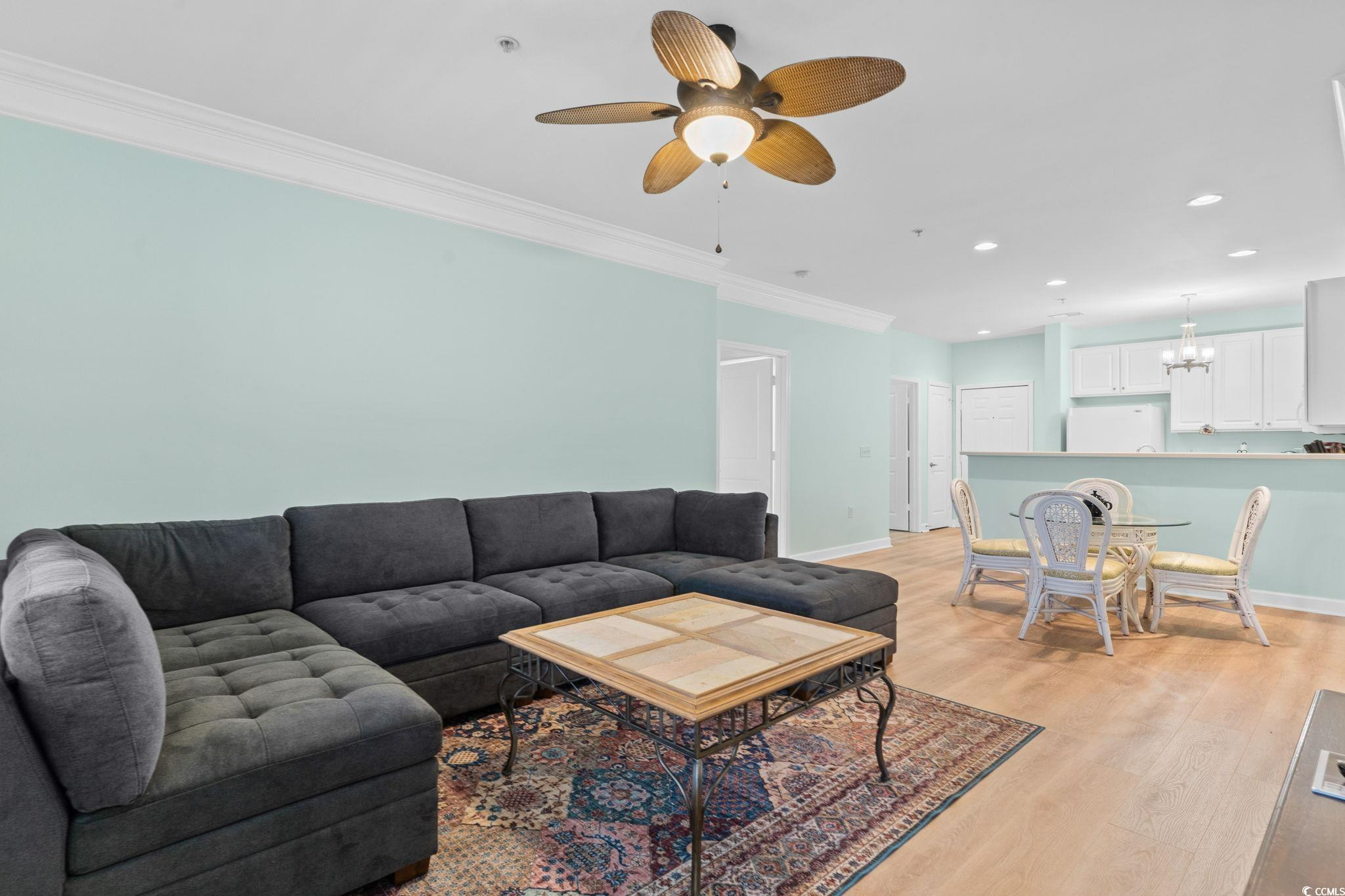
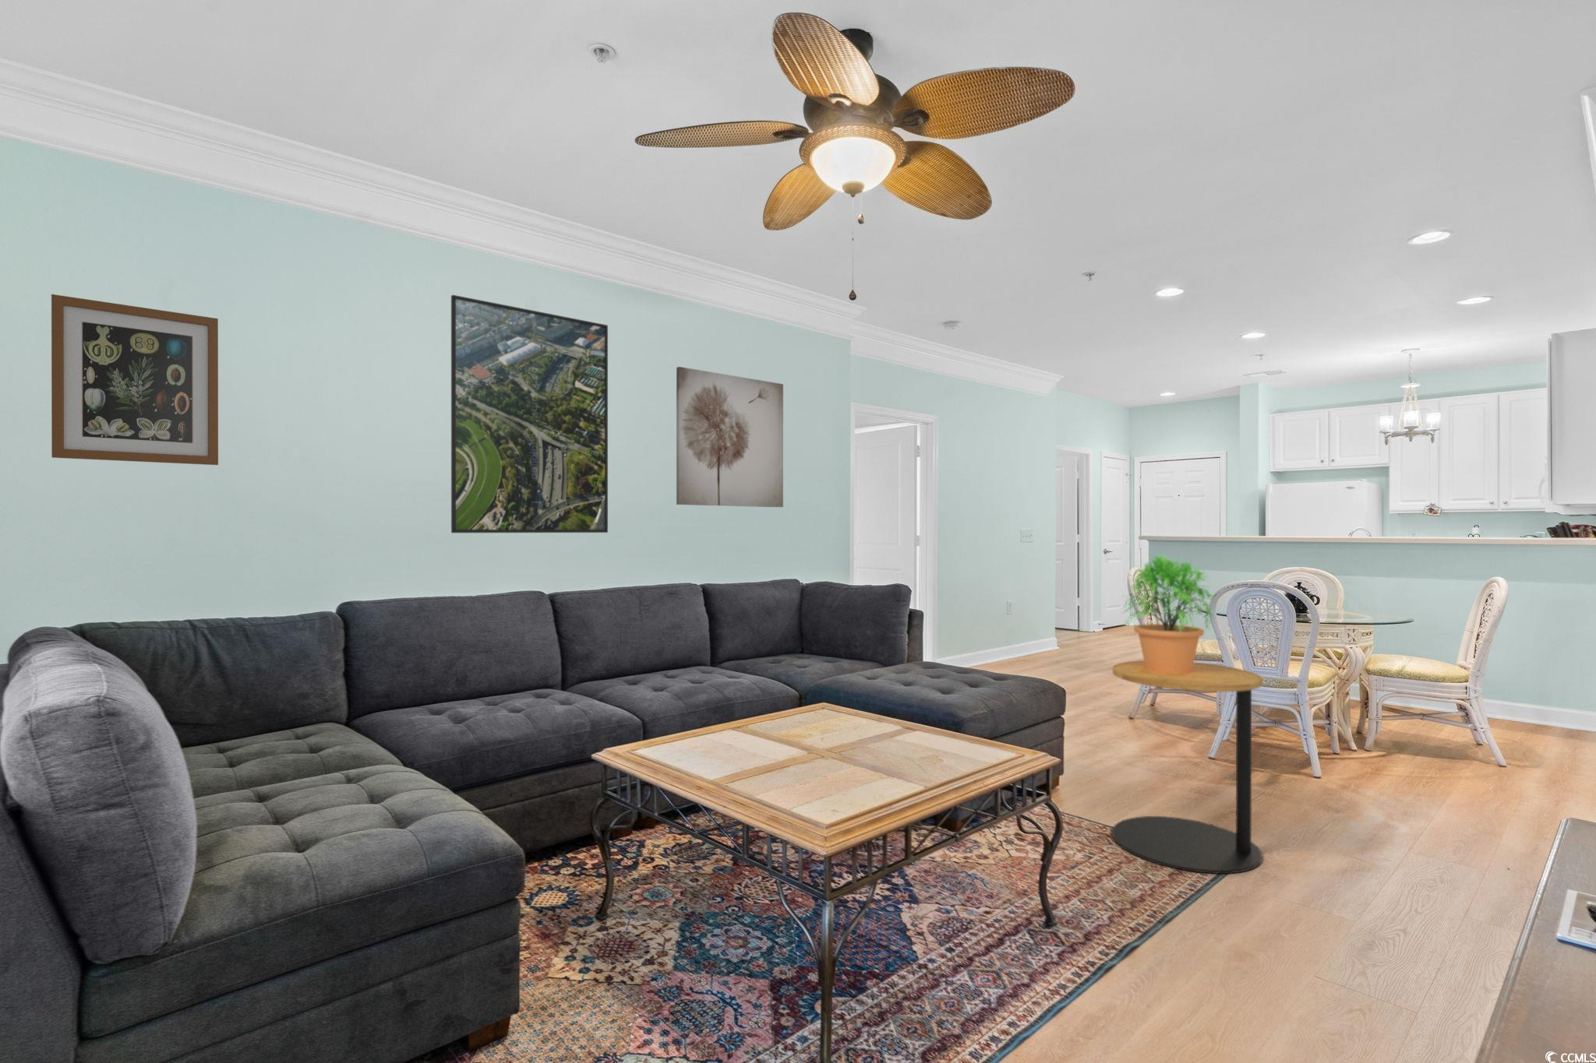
+ side table (1236, 758)
+ wall art (732, 441)
+ wall art (139, 384)
+ potted plant (1169, 609)
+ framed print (535, 422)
